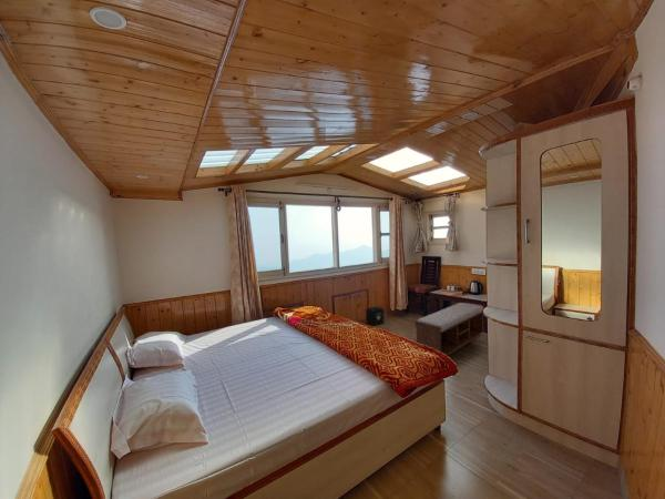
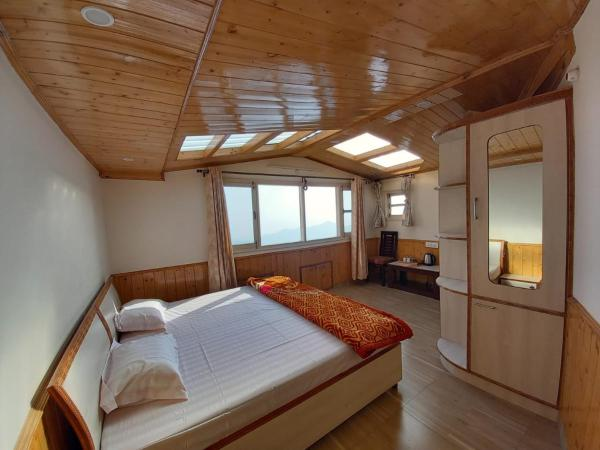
- air purifier (375, 315)
- bench (452, 327)
